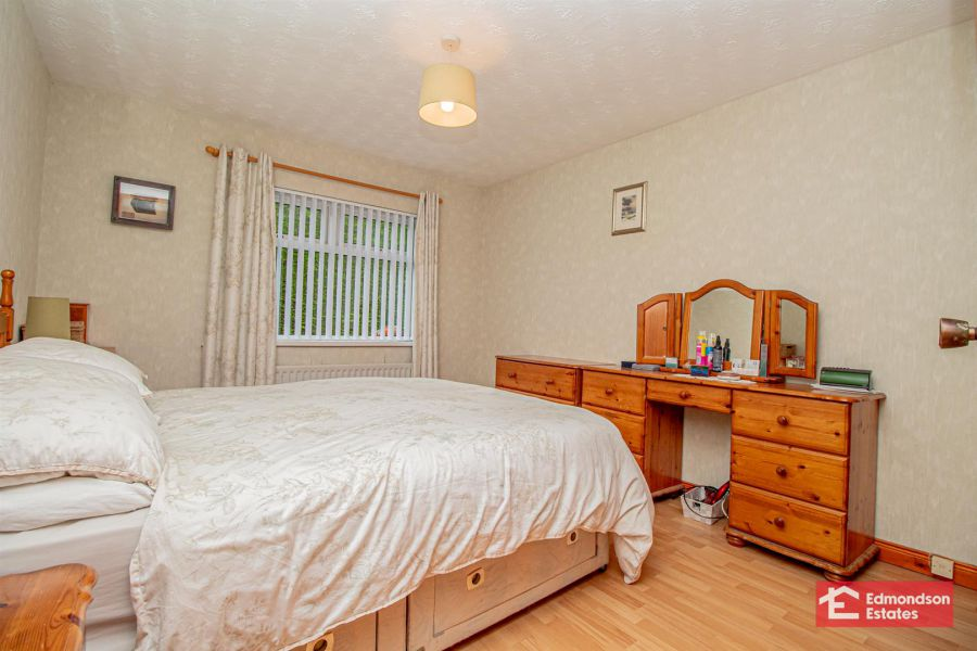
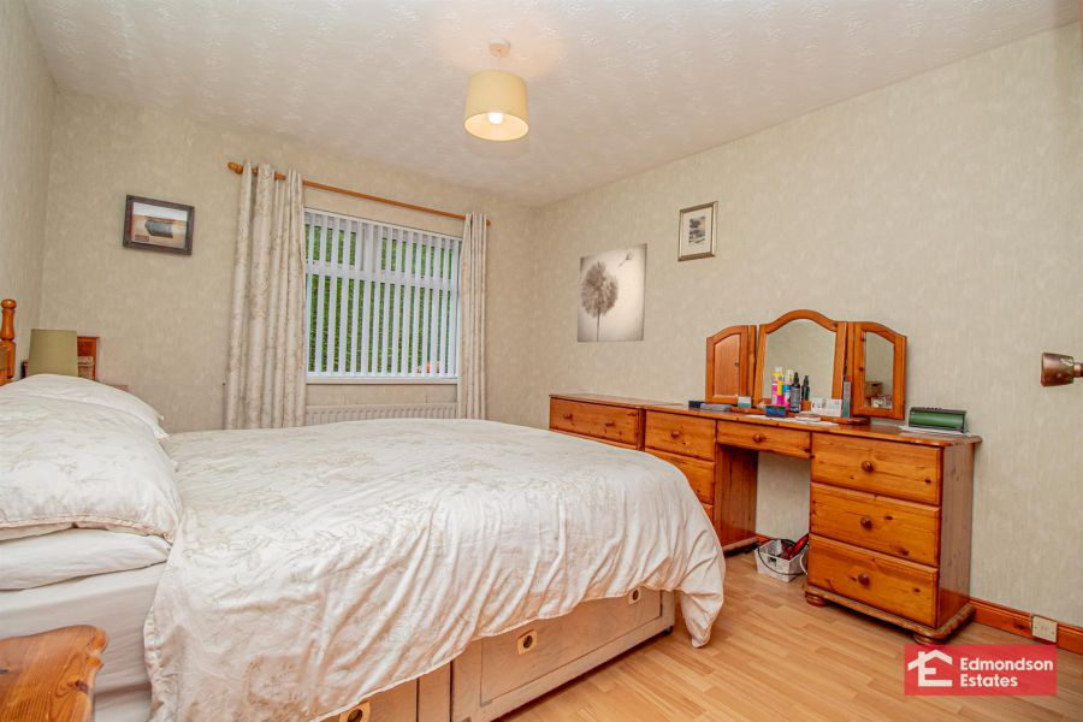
+ wall art (609, 296)
